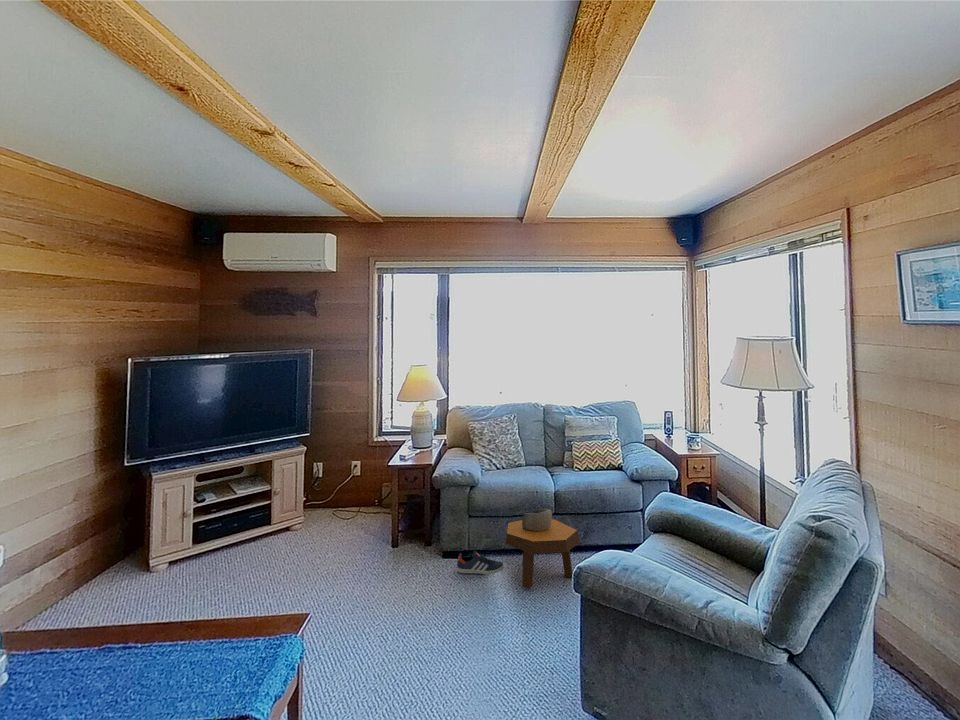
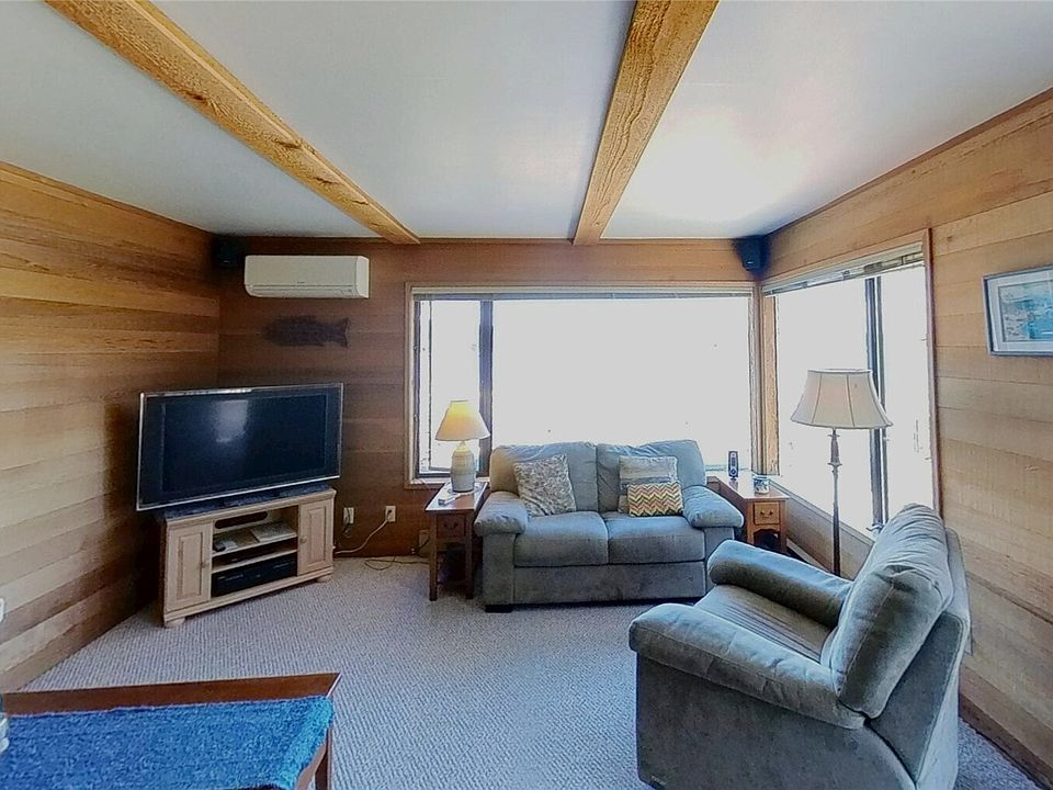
- decorative bowl (537, 518)
- sneaker (480, 561)
- footstool (540, 551)
